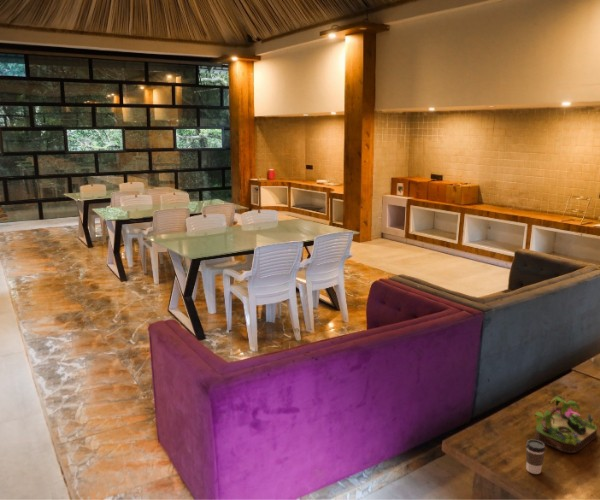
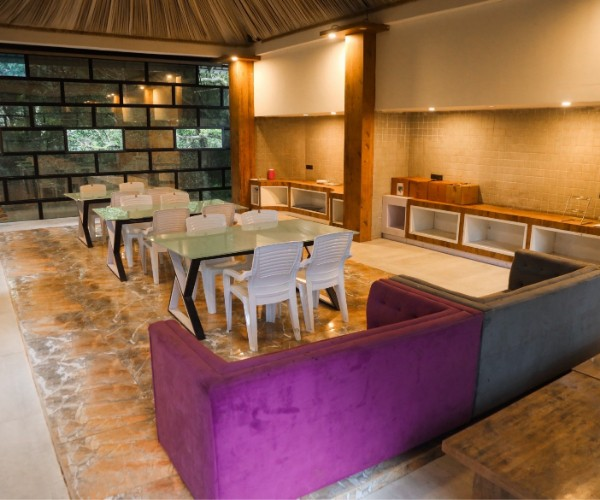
- plant (563, 418)
- coffee cup (534, 457)
